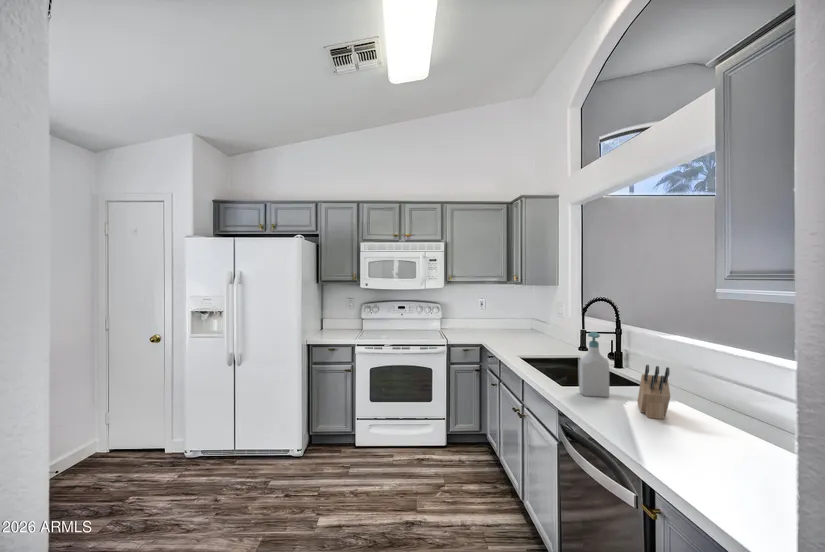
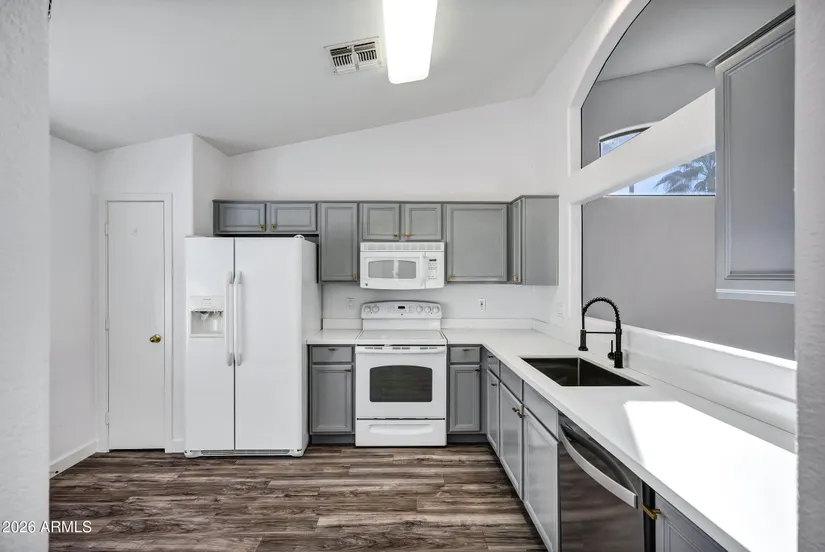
- knife block (653, 387)
- soap bottle (594, 363)
